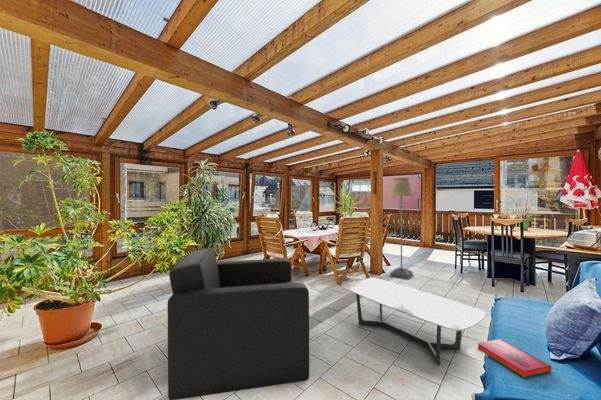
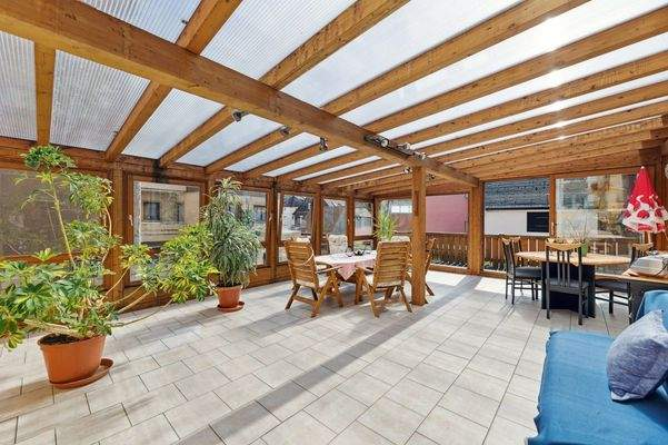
- floor lamp (401, 226)
- armchair (243, 303)
- hardback book (511, 356)
- coffee table (405, 313)
